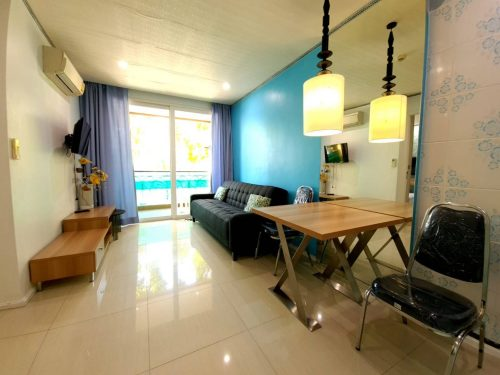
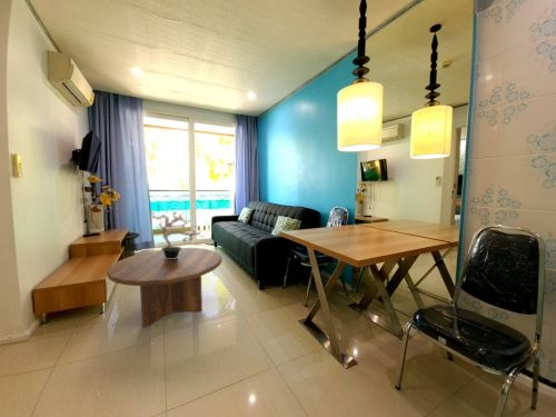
+ potted plant (178, 232)
+ coffee table (170, 286)
